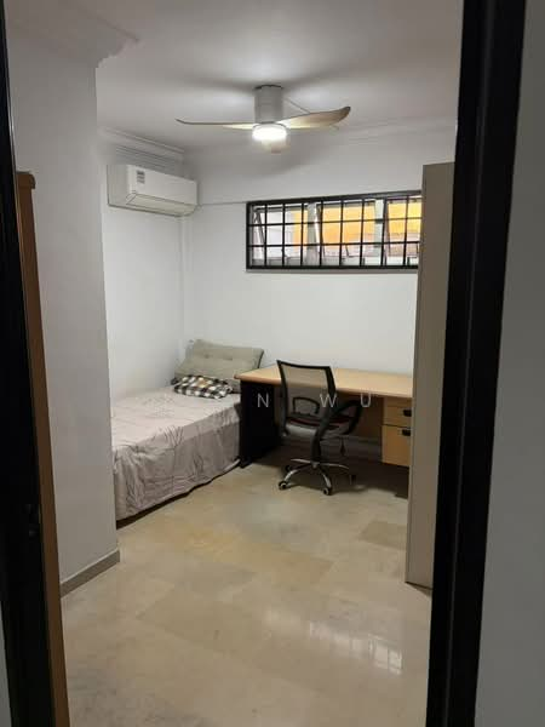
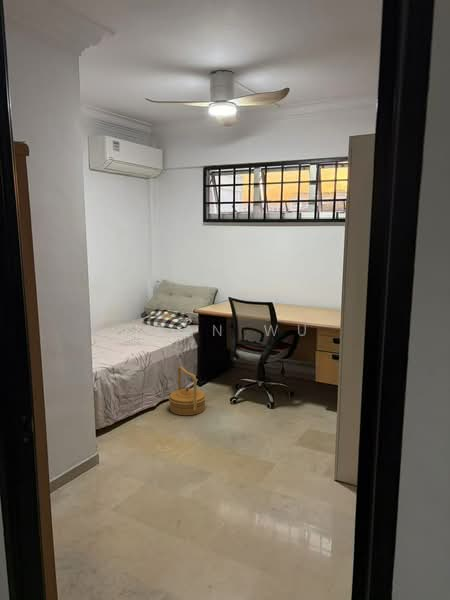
+ basket (187, 389)
